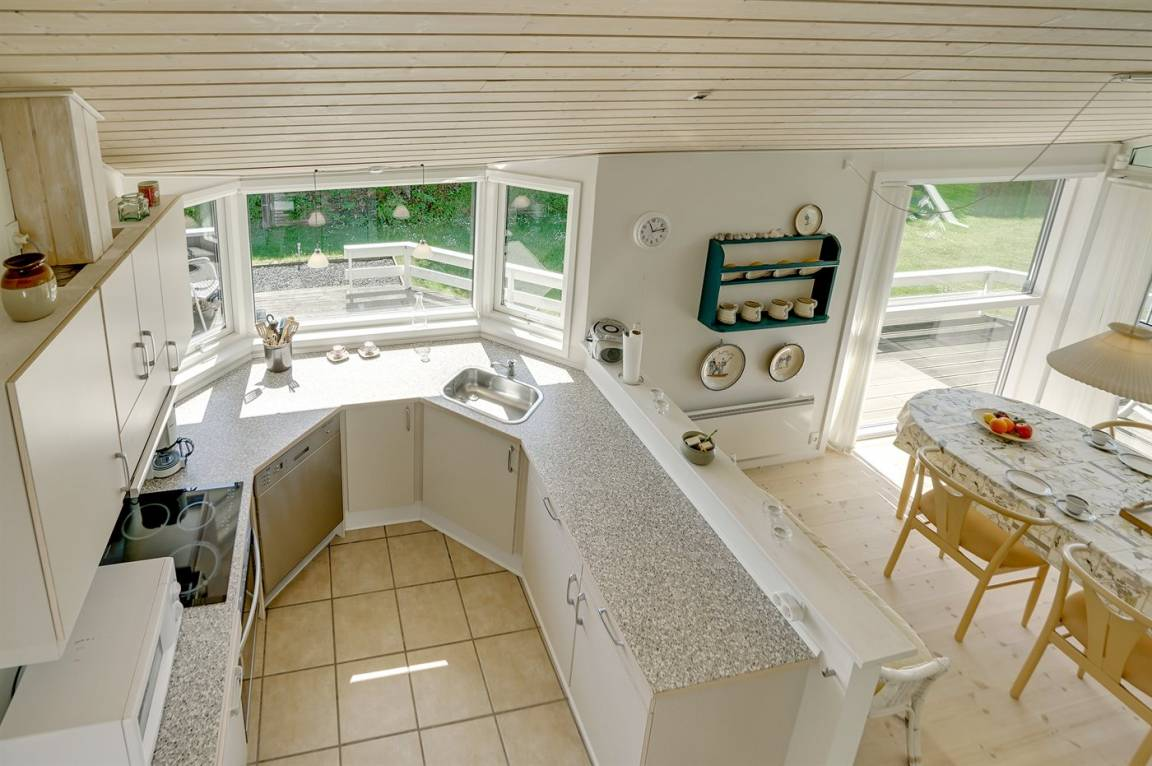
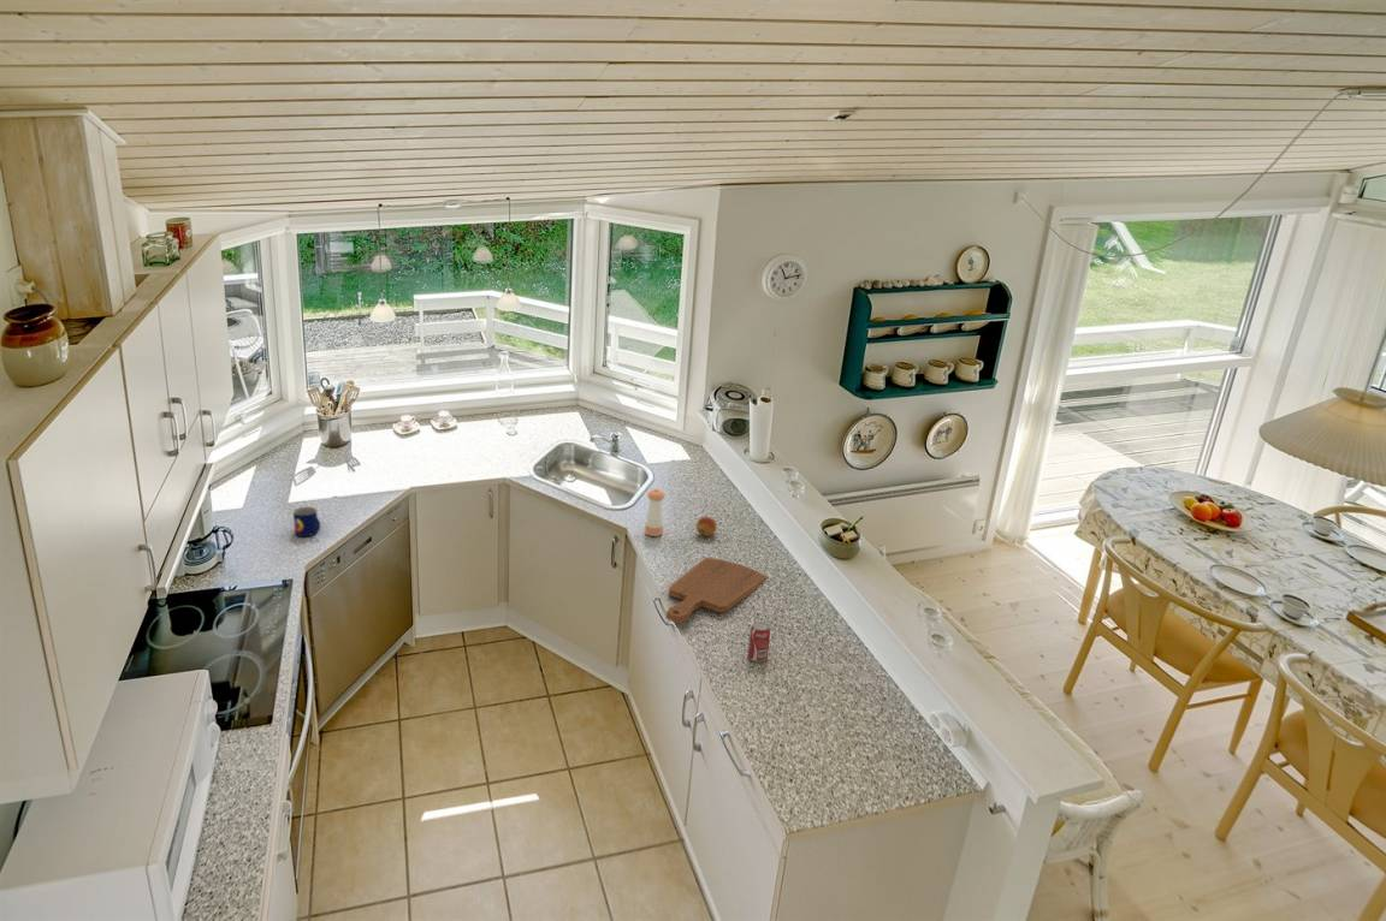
+ beverage can (758, 641)
+ cutting board (712, 587)
+ pepper shaker (654, 511)
+ mug (308, 522)
+ apple (706, 525)
